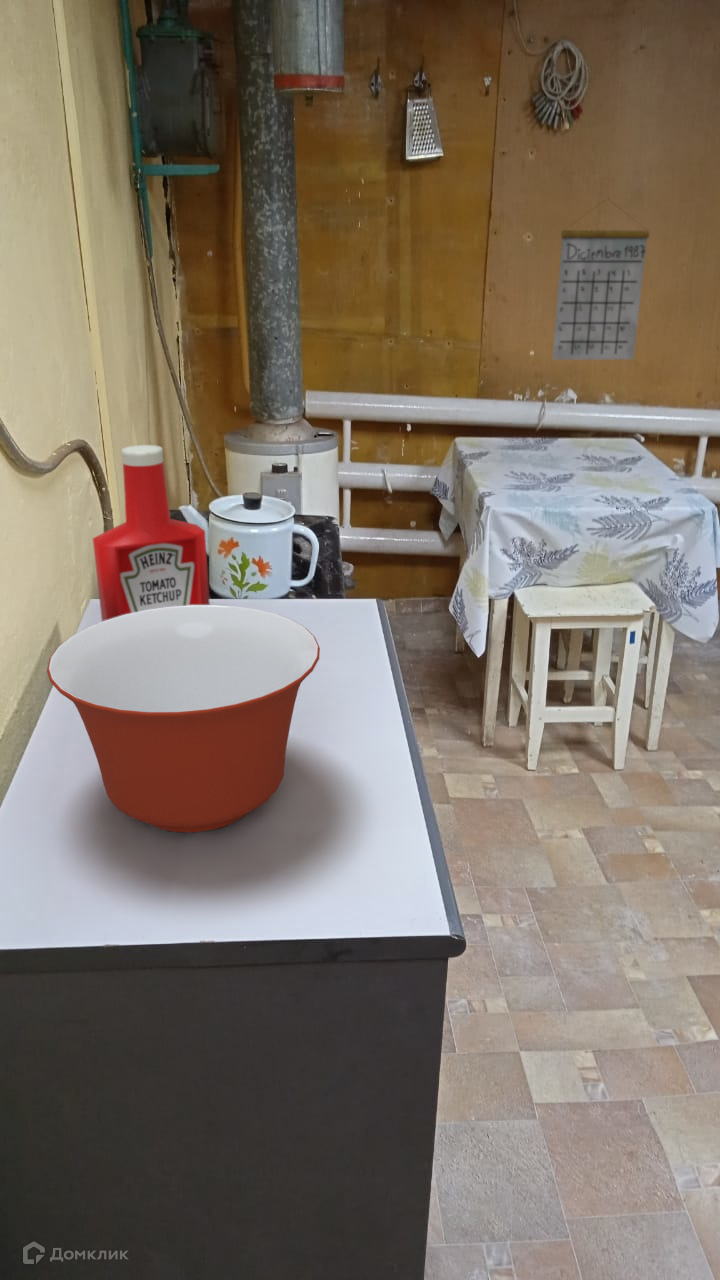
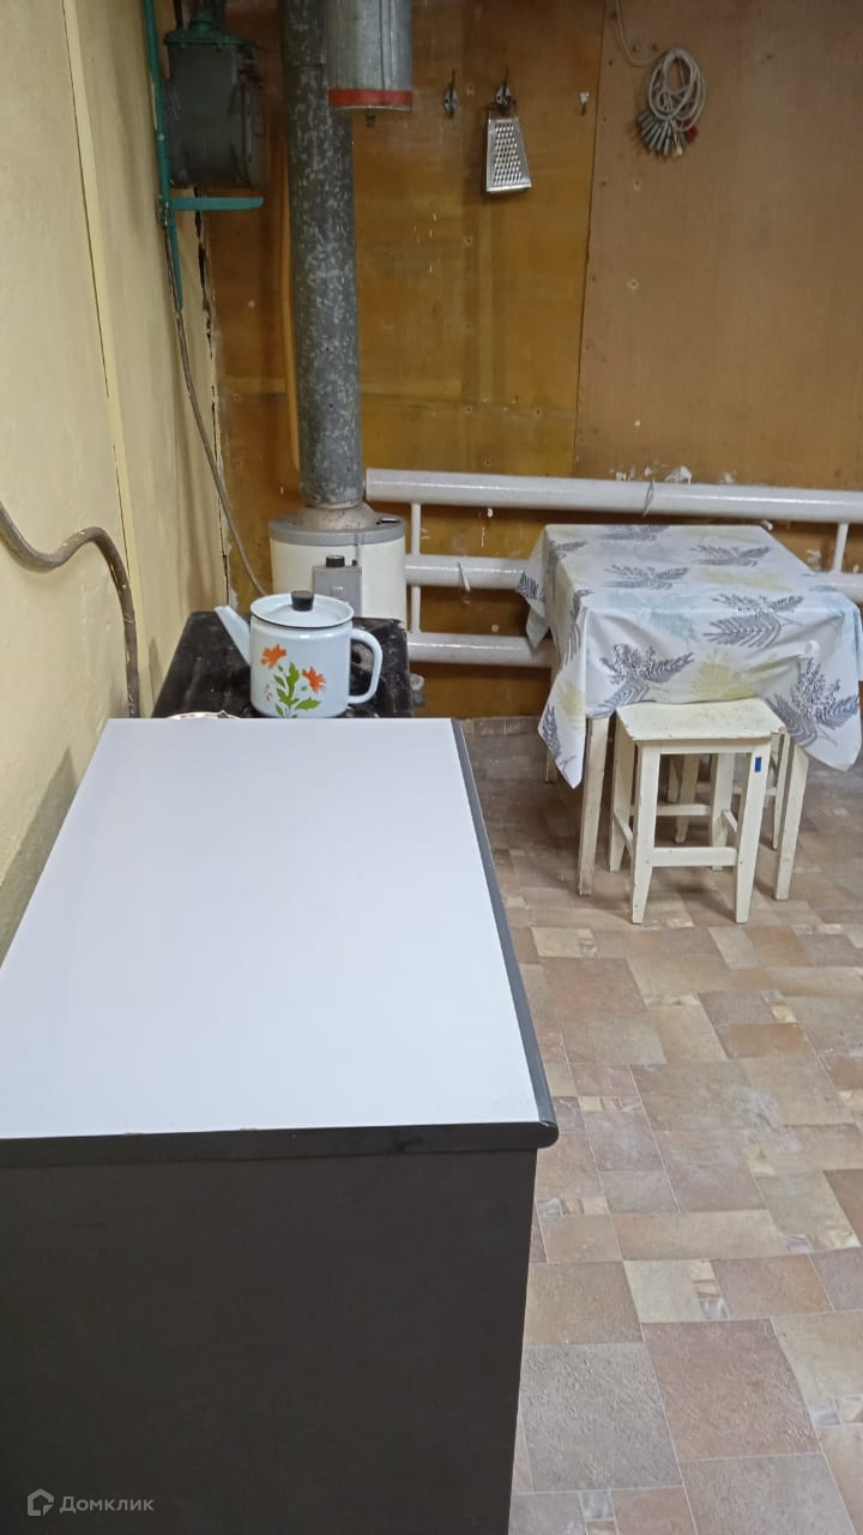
- mixing bowl (192, 726)
- soap bottle (150, 544)
- calendar (600, 281)
